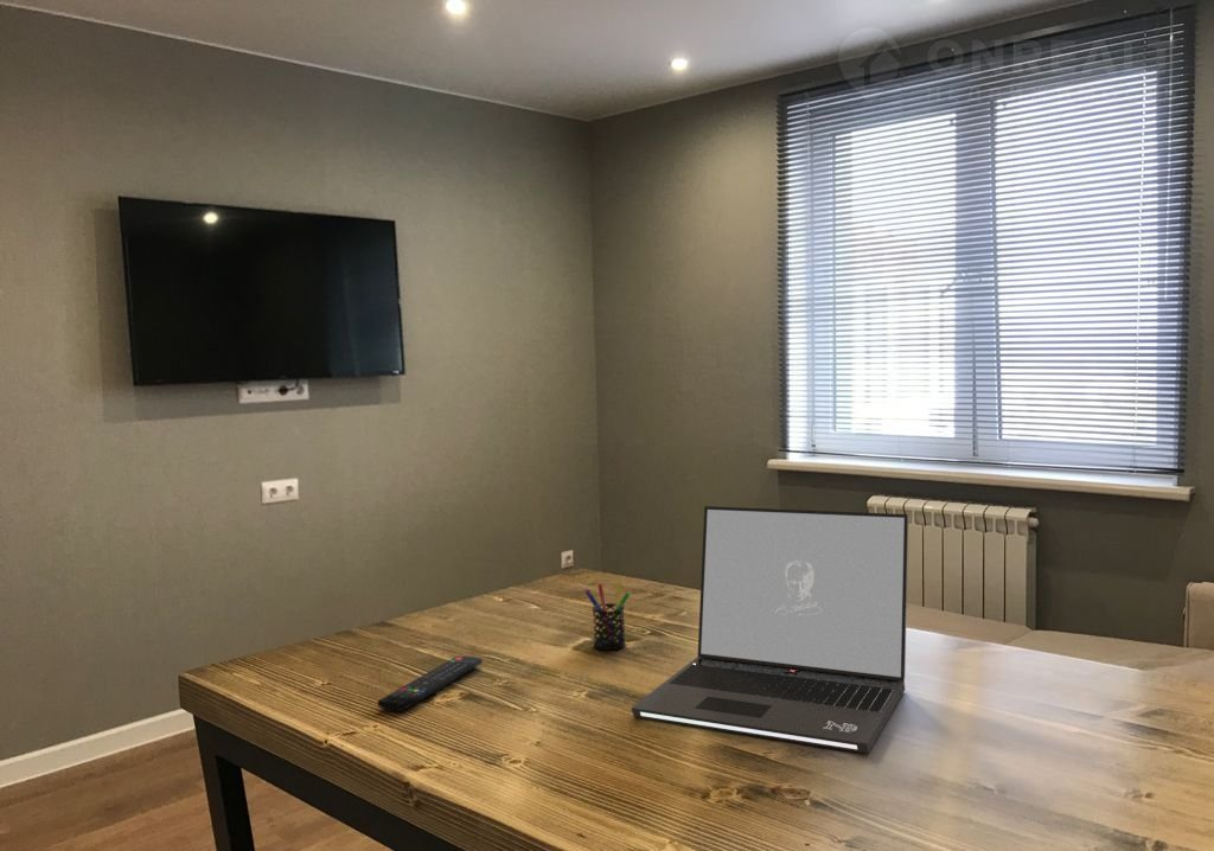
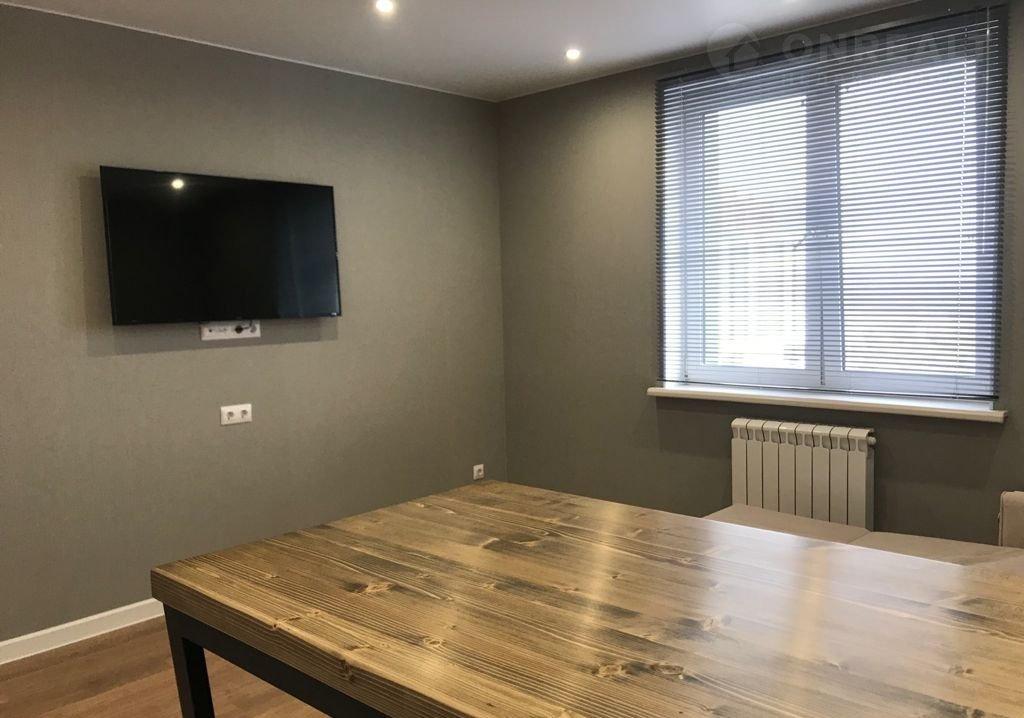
- remote control (434, 682)
- laptop (774, 612)
- pen holder (611, 613)
